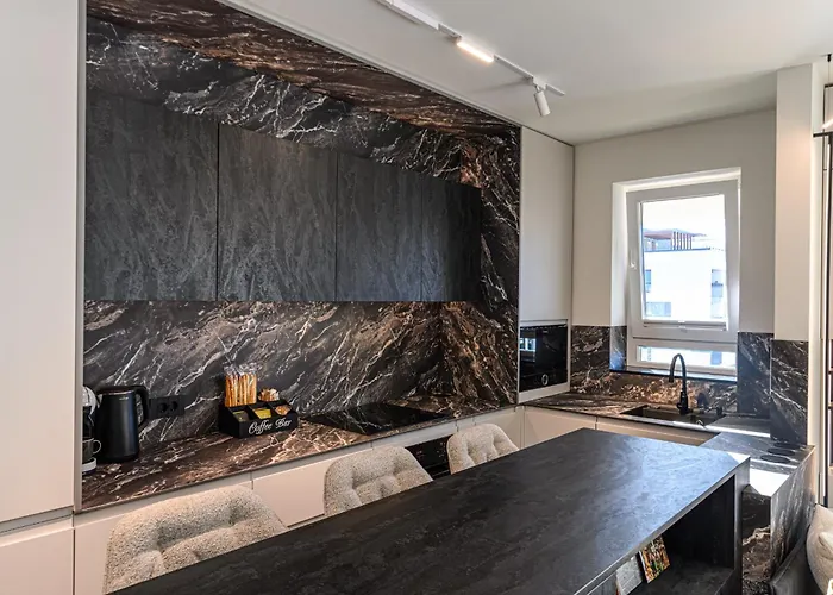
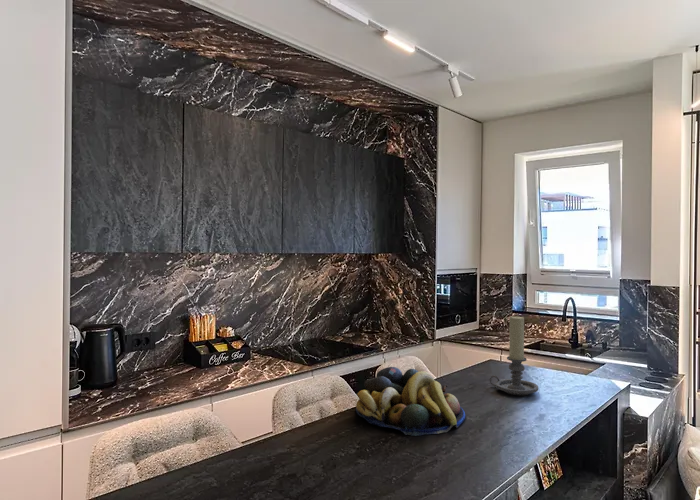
+ candle holder (512, 352)
+ fruit bowl (410, 392)
